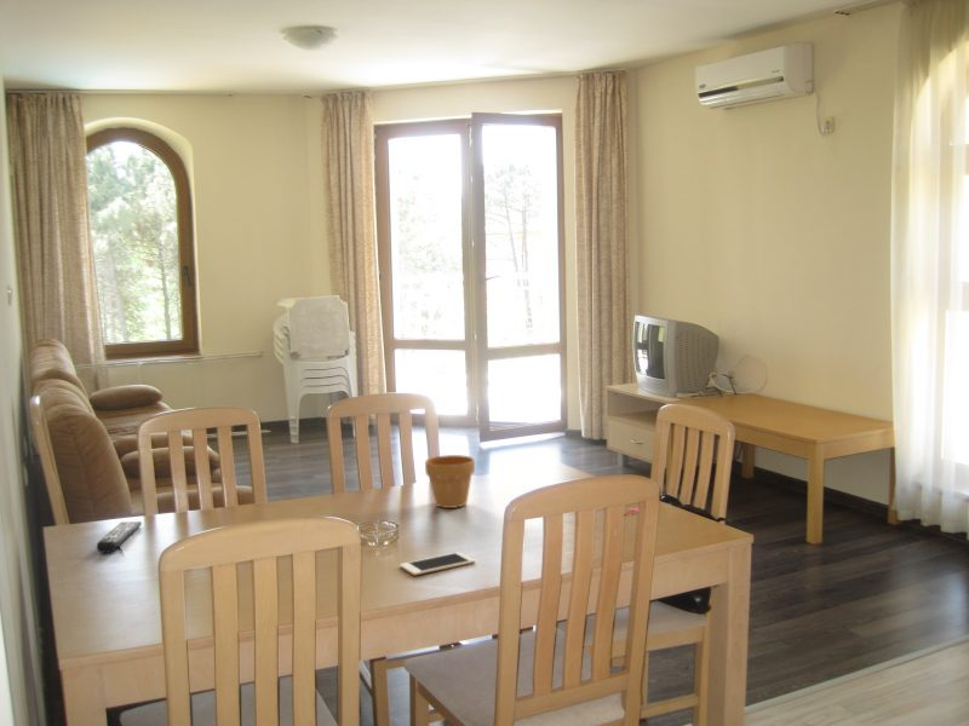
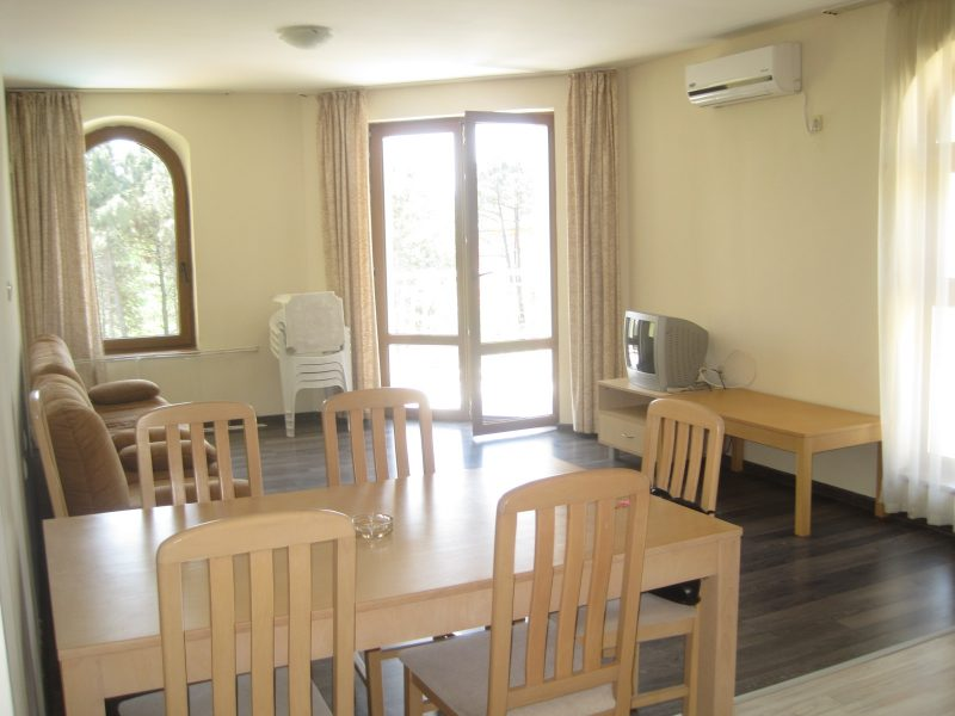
- flower pot (449, 482)
- cell phone (437, 563)
- remote control (120, 535)
